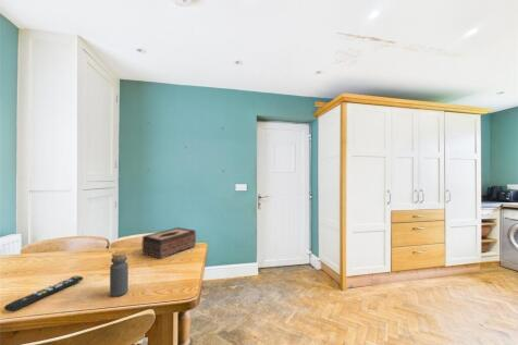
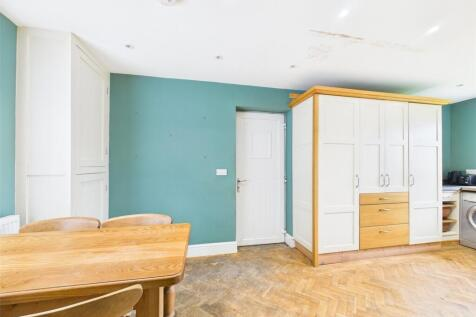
- bottle (119, 272)
- remote control (48, 291)
- tissue box (170, 241)
